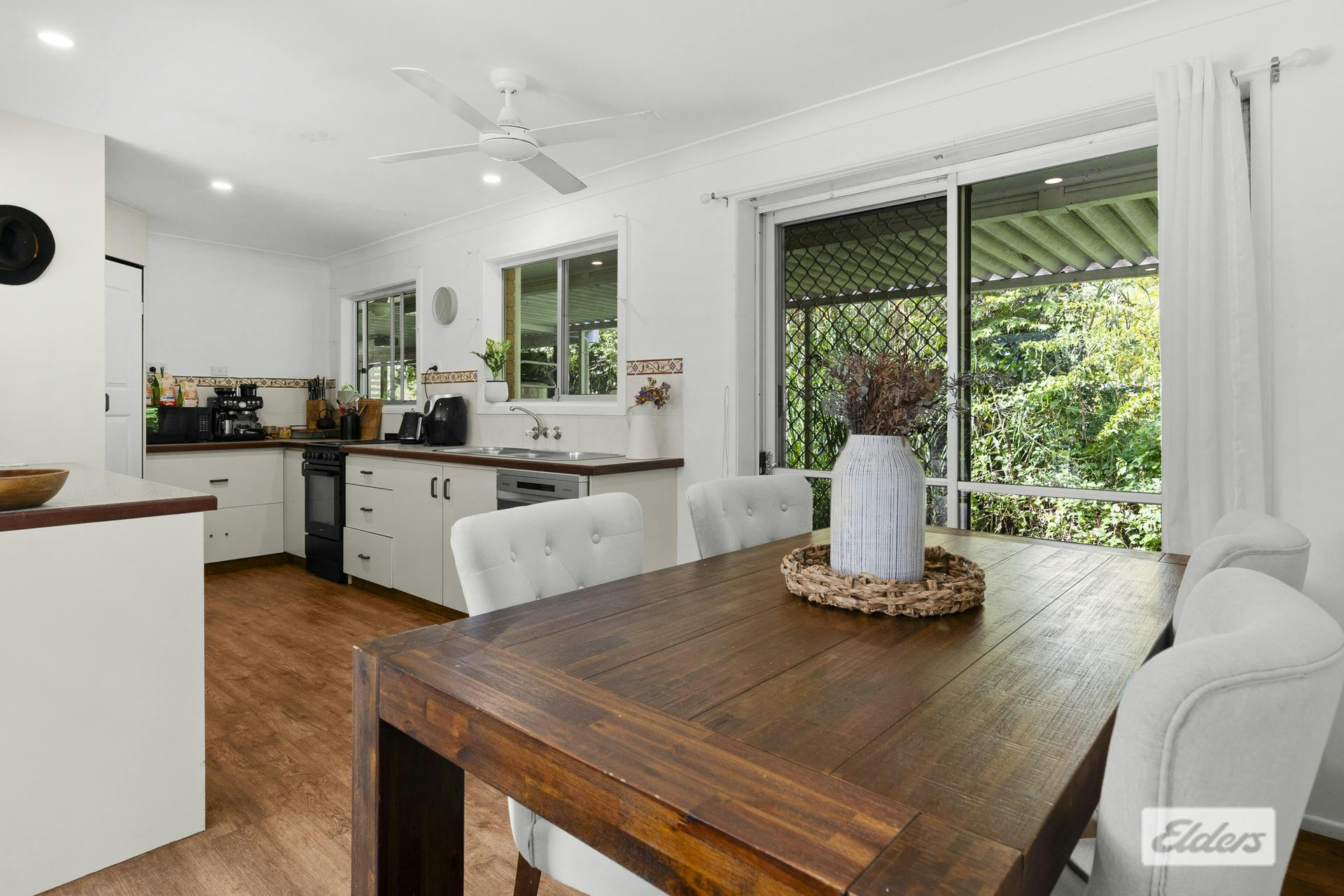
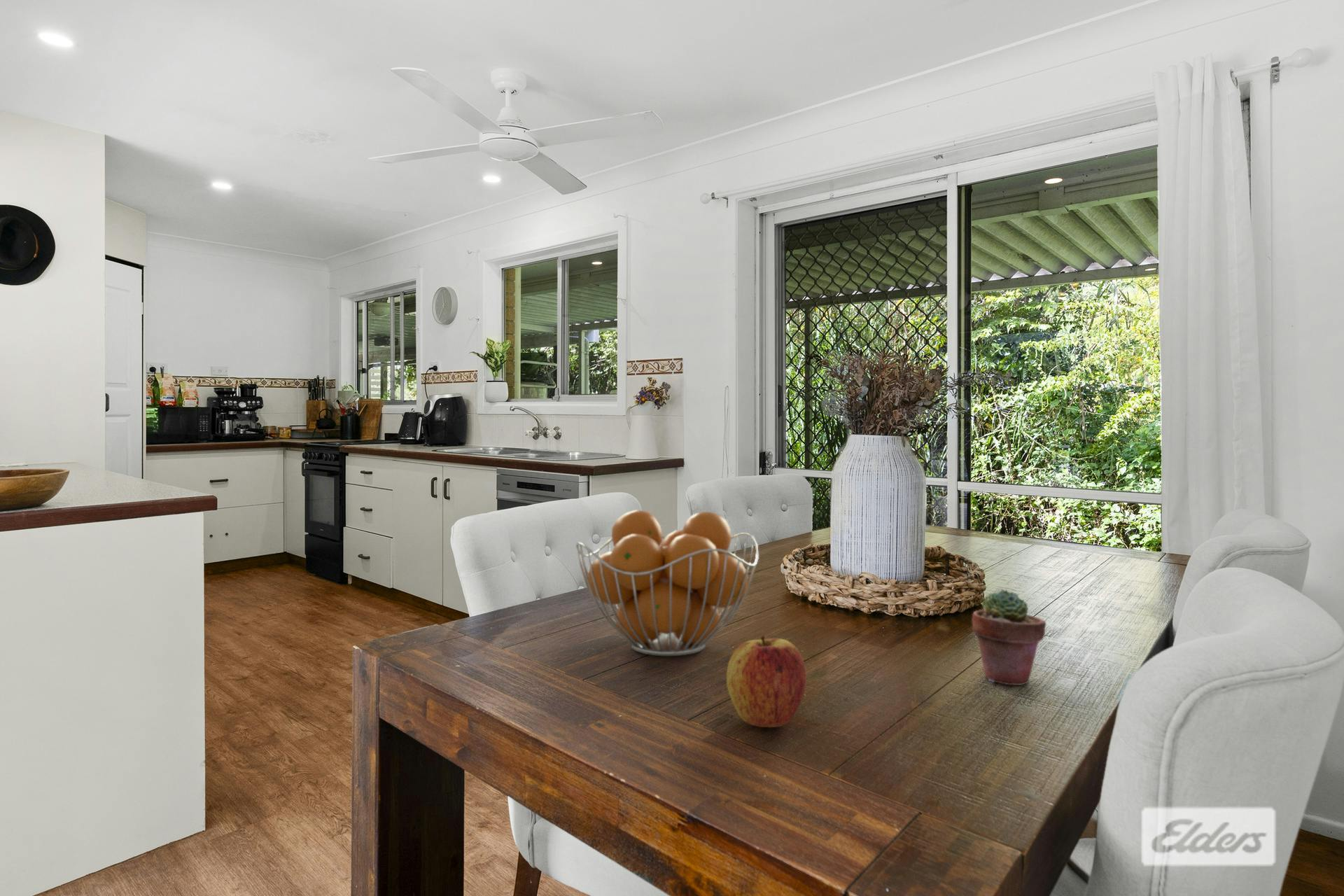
+ apple (765, 679)
+ fruit basket (668, 578)
+ potted succulent (1007, 634)
